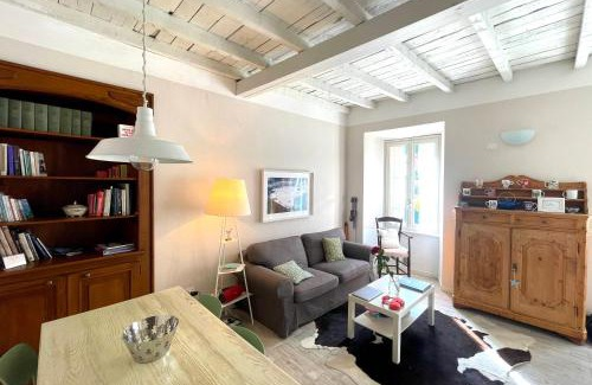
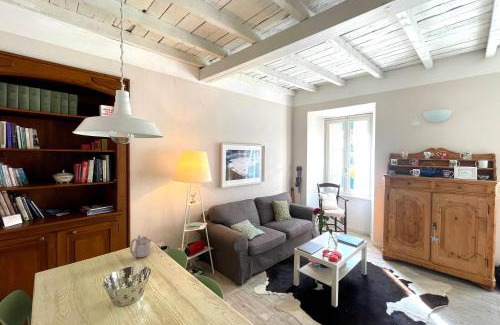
+ teapot (141, 245)
